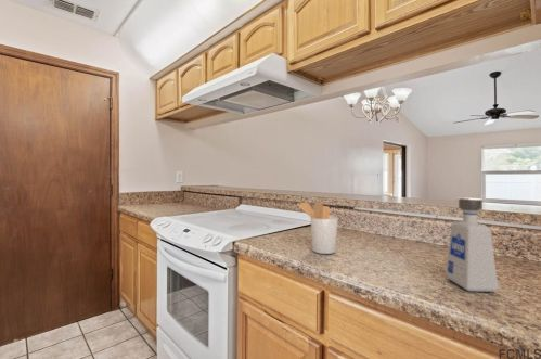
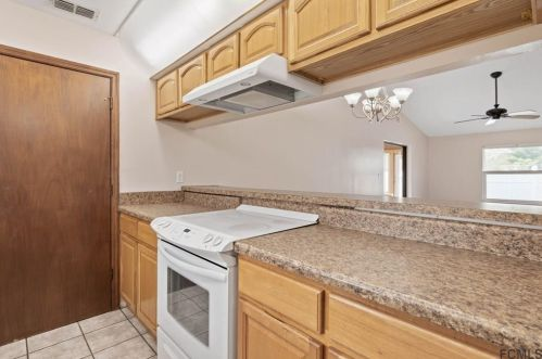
- utensil holder (317, 225)
- soap dispenser (469, 241)
